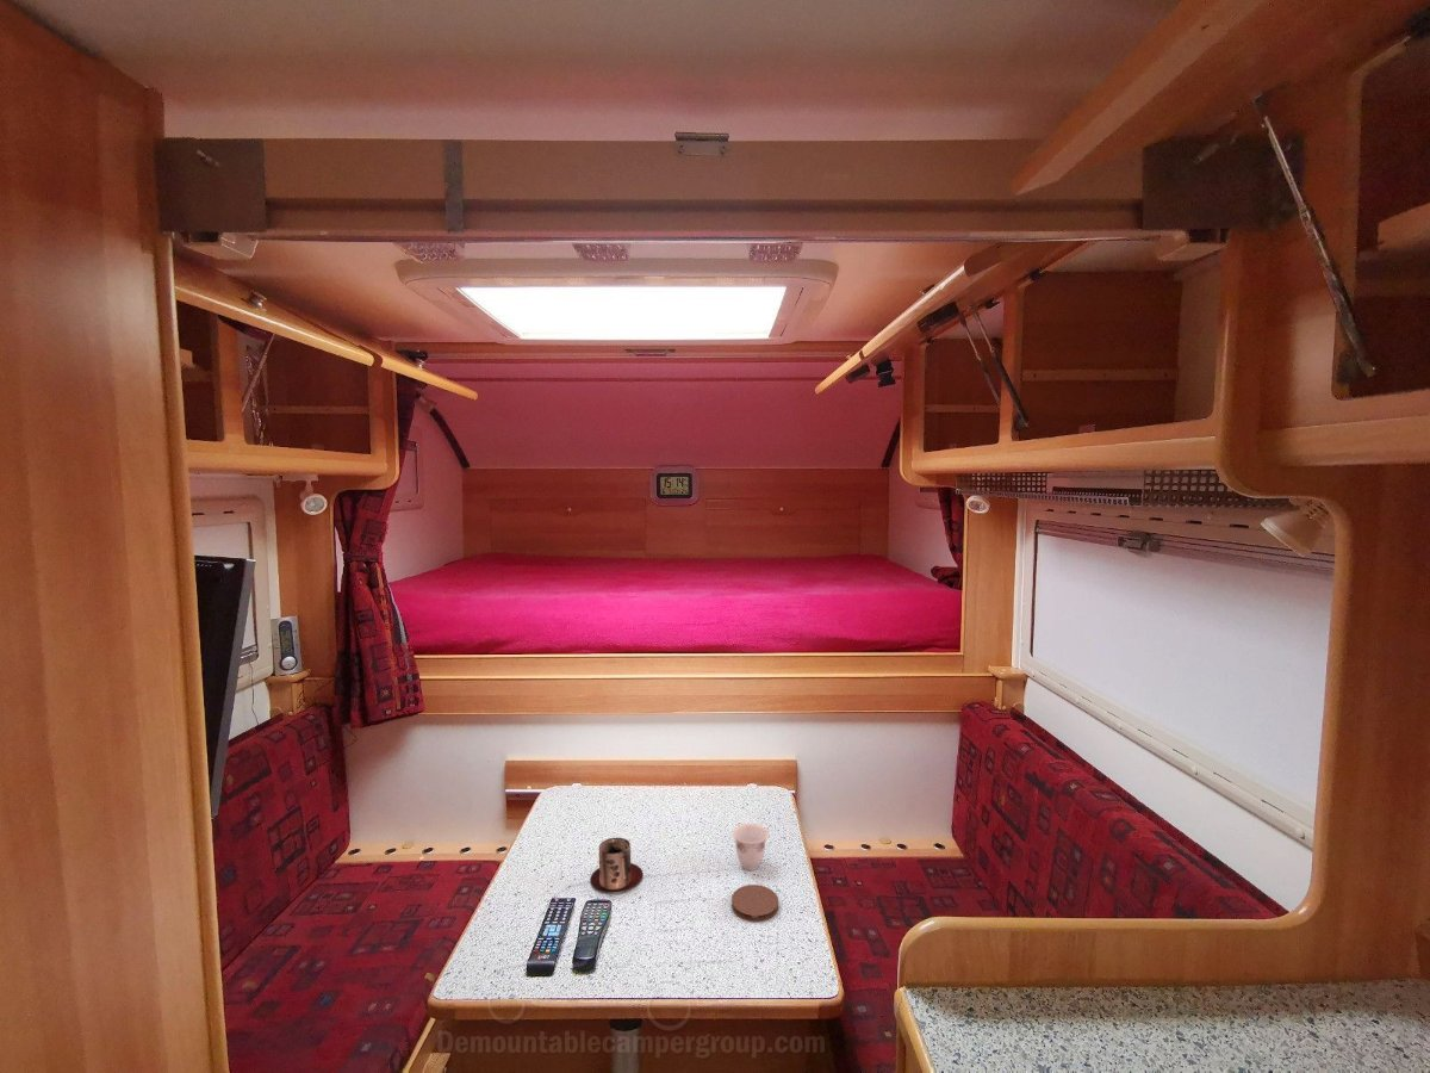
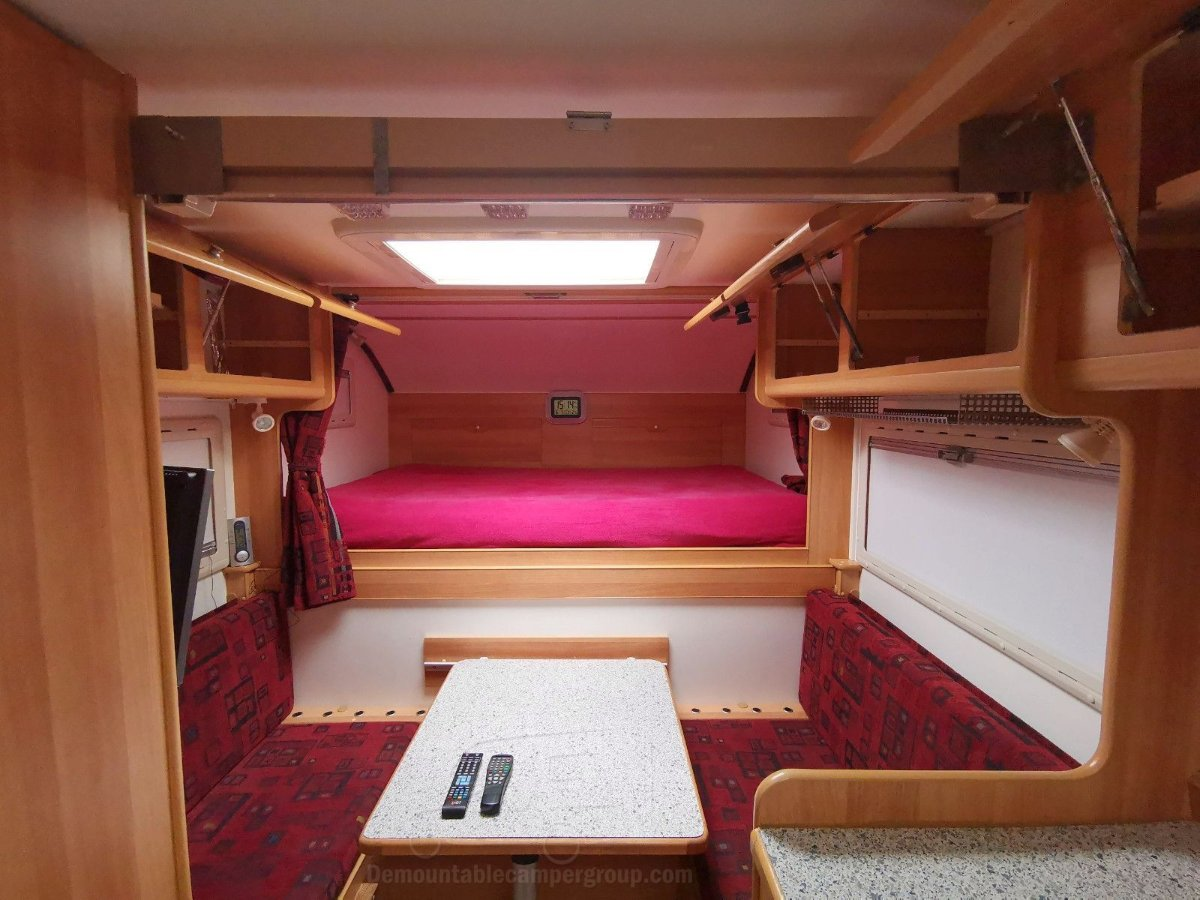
- coaster (754, 903)
- mug (616, 858)
- teacup (750, 846)
